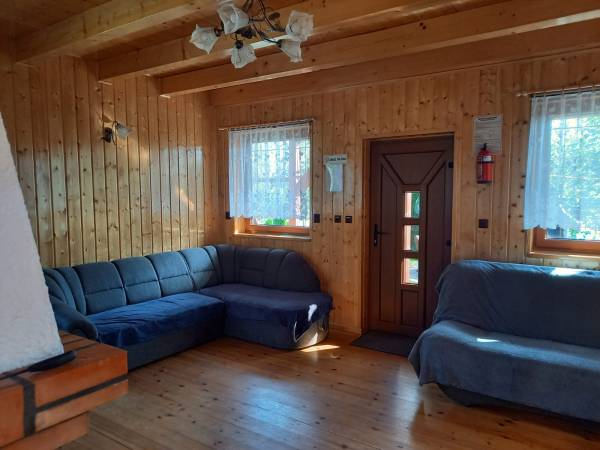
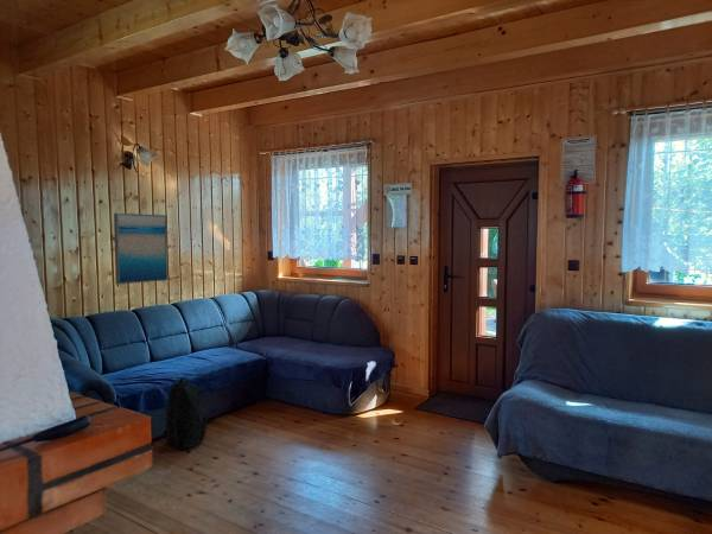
+ wall art (141, 248)
+ backpack (184, 409)
